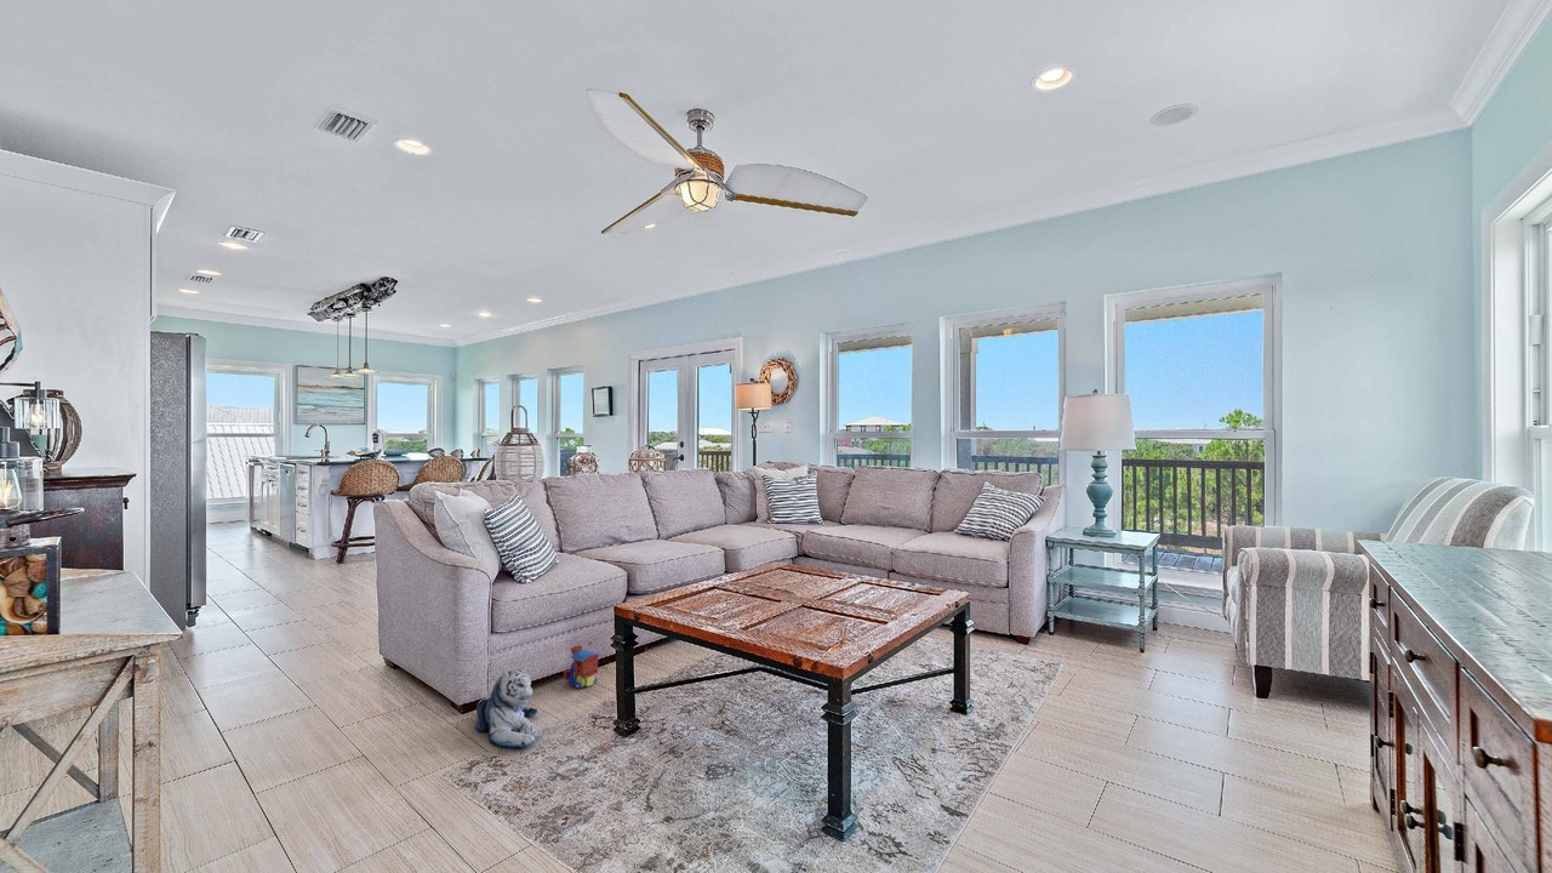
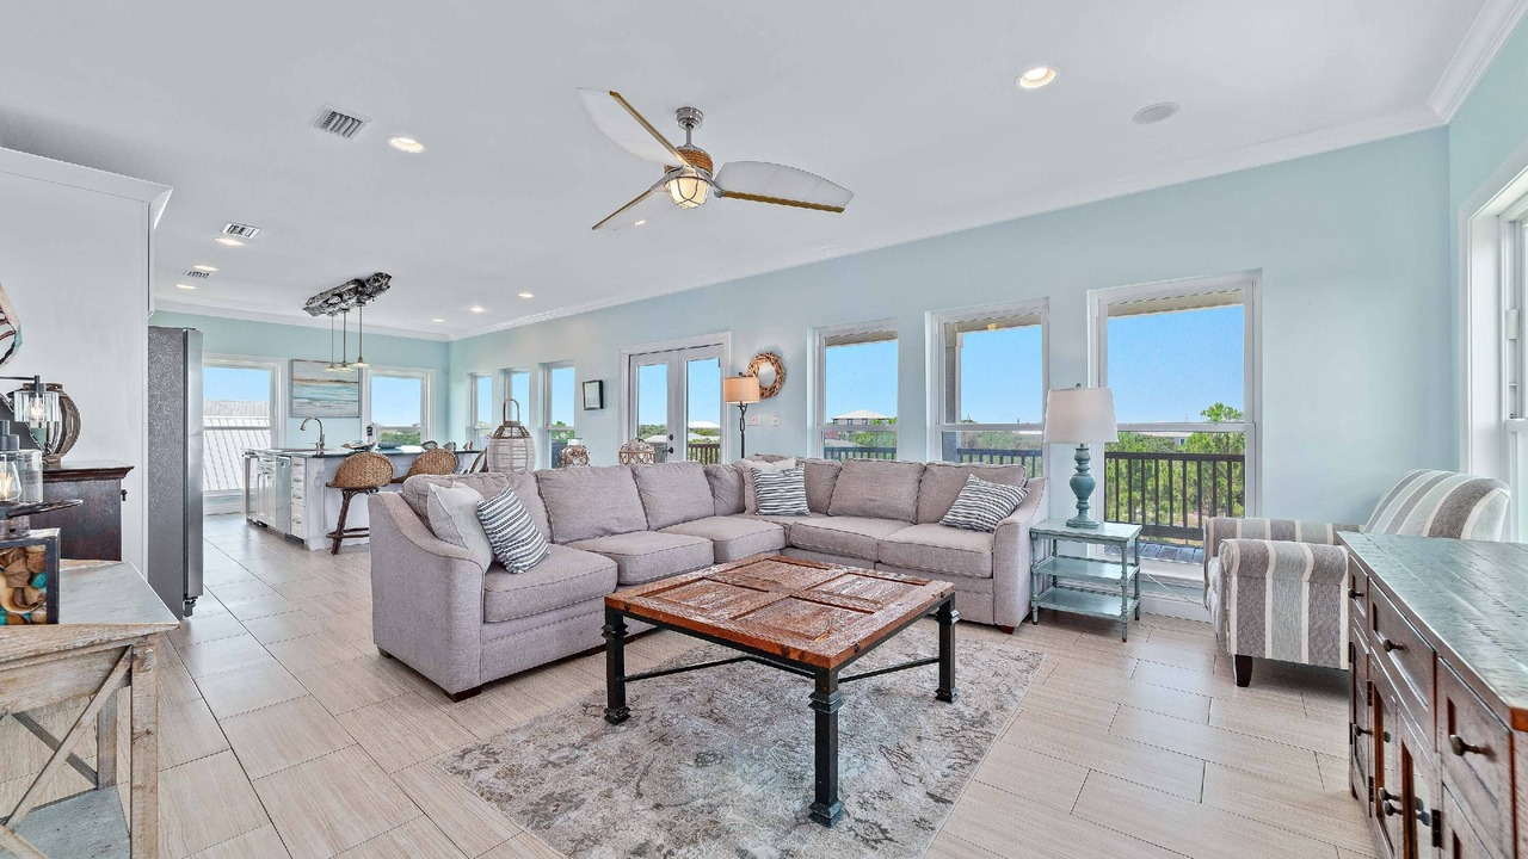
- plush toy (513, 697)
- toy train (580, 666)
